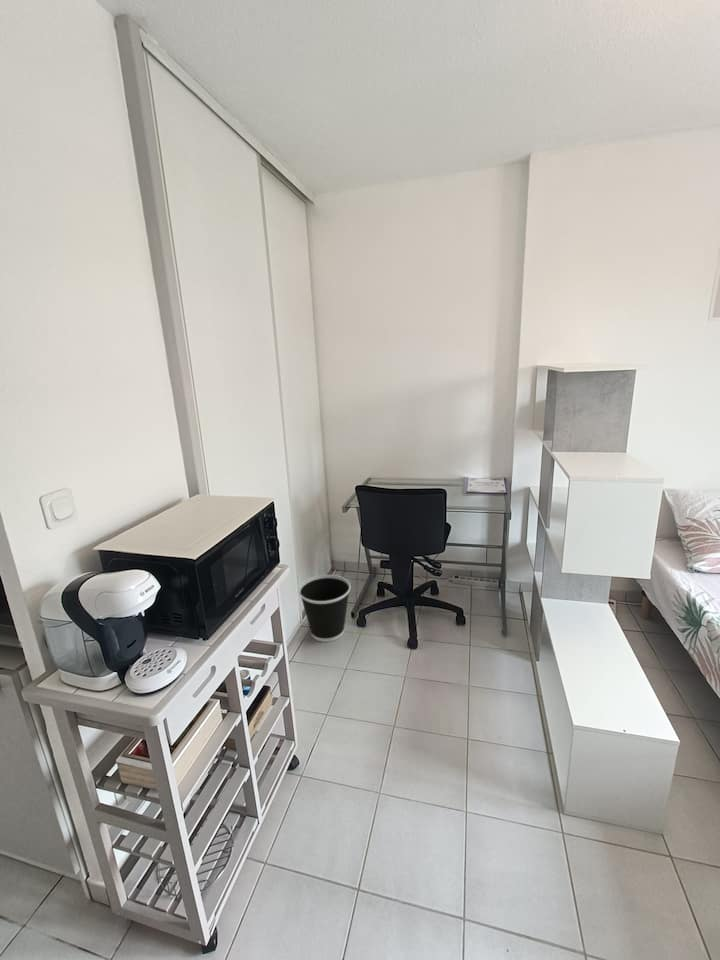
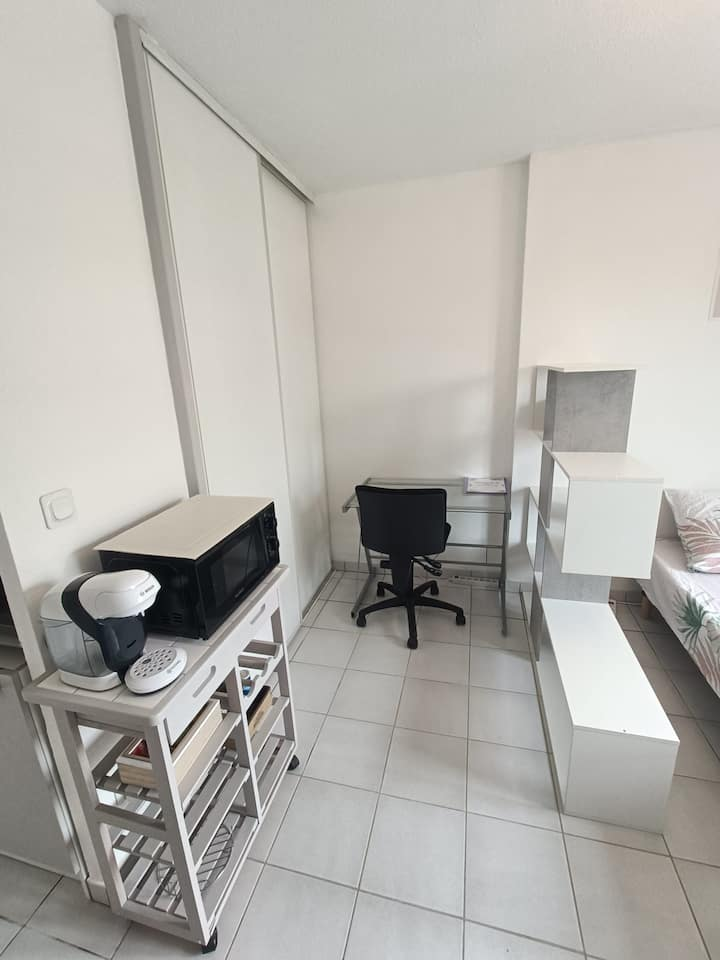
- wastebasket (326, 609)
